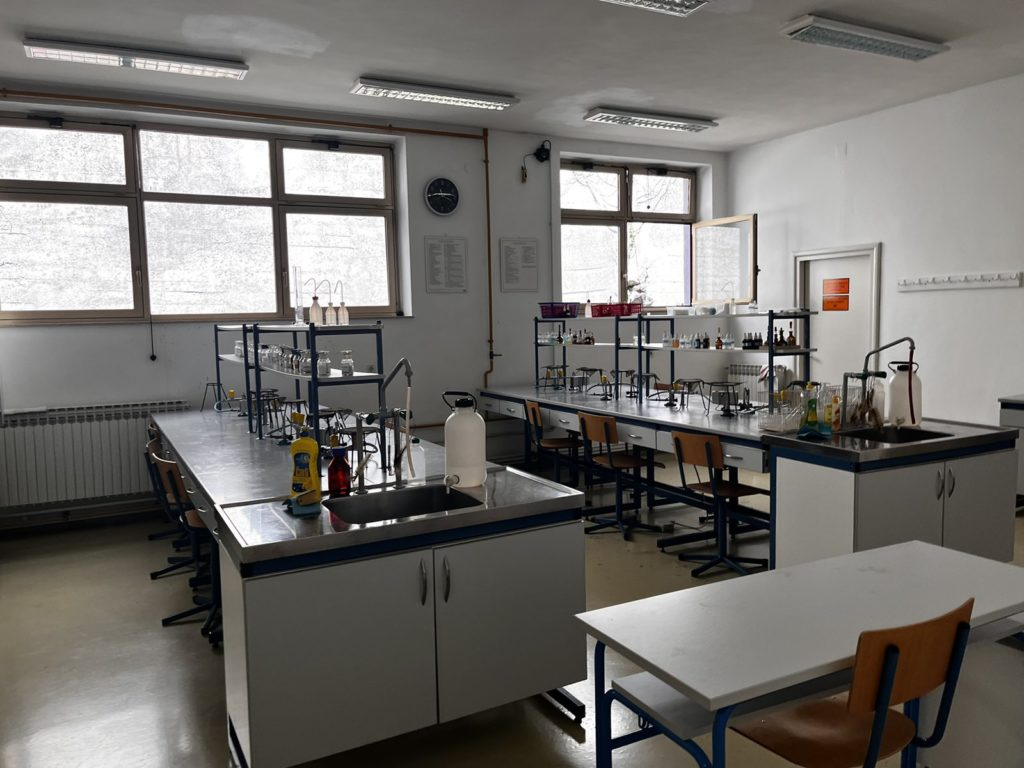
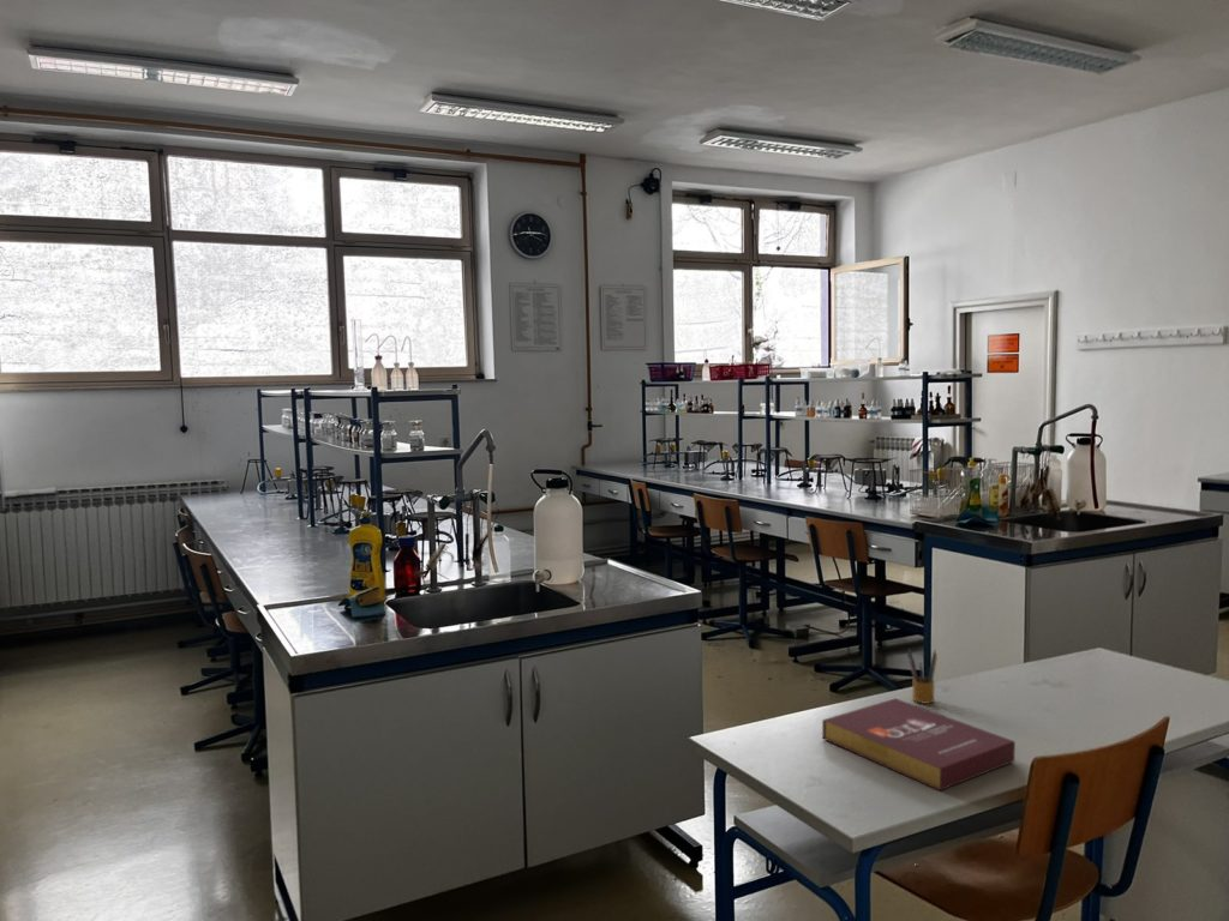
+ book (915, 740)
+ pencil box (922, 674)
